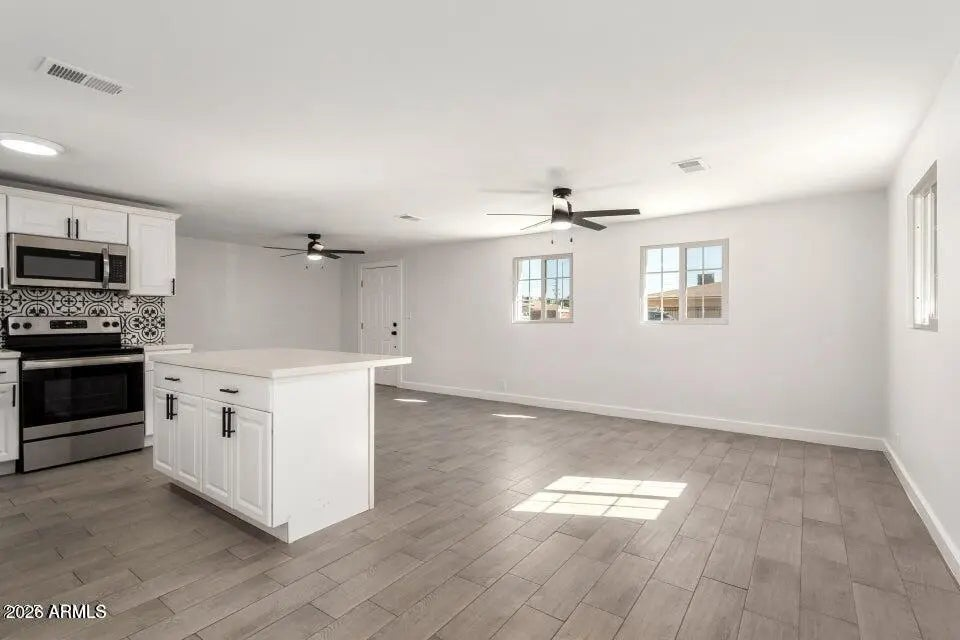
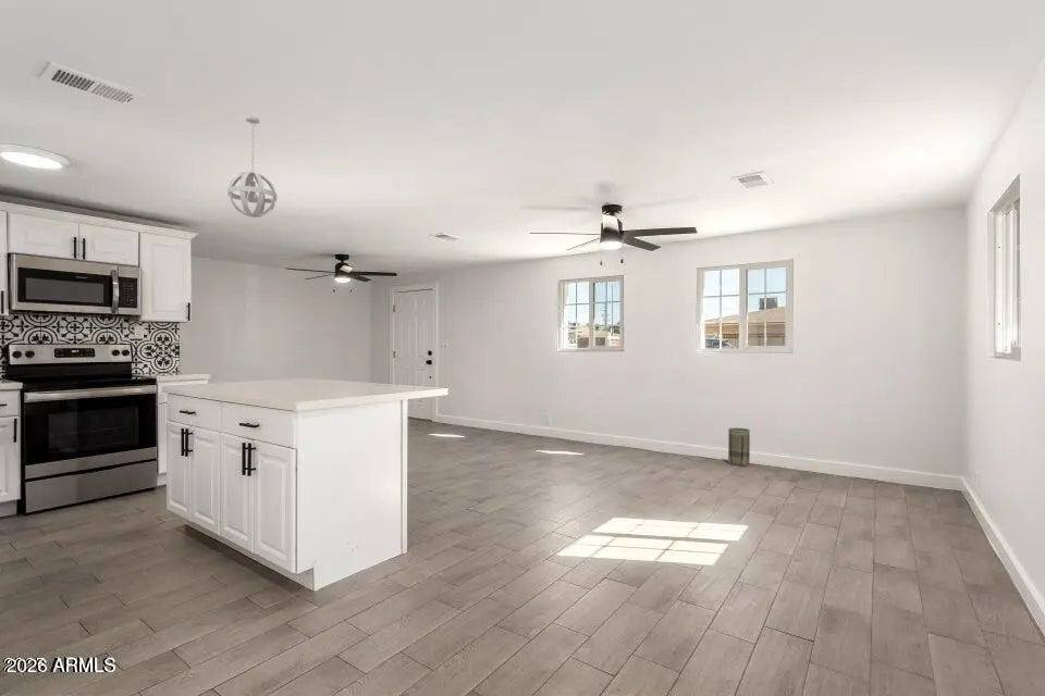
+ pendant light (253, 167)
+ basket (738, 446)
